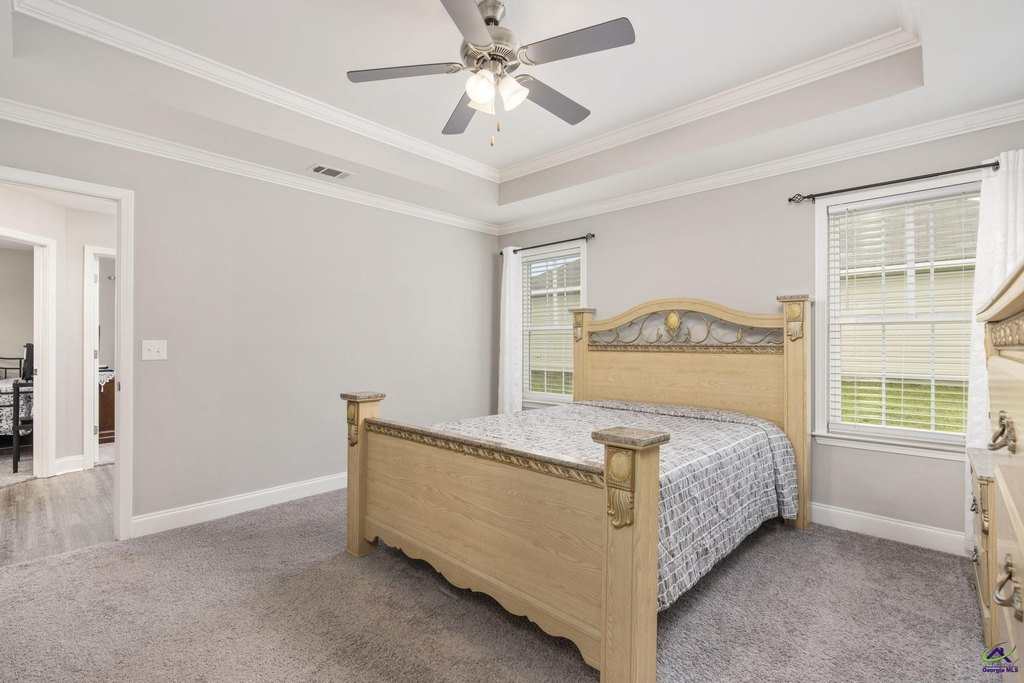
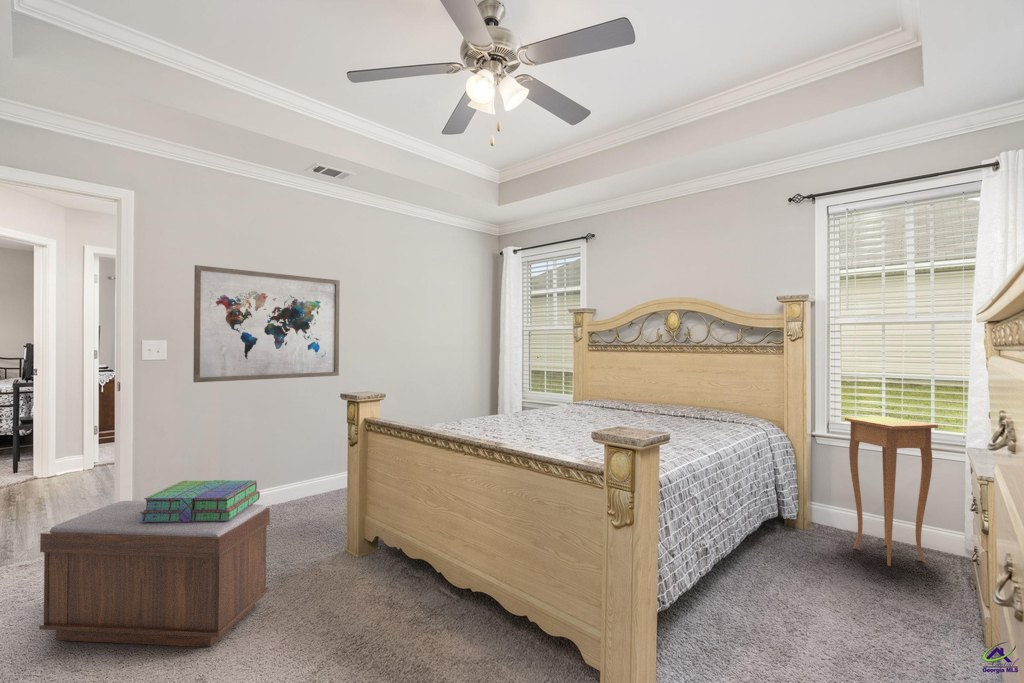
+ wall art (274, 326)
+ bench (164, 566)
+ stack of books (204, 498)
+ side table (888, 488)
